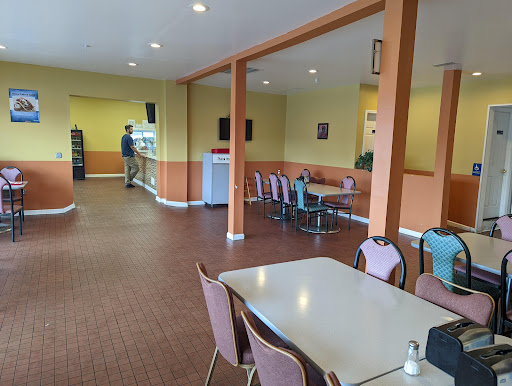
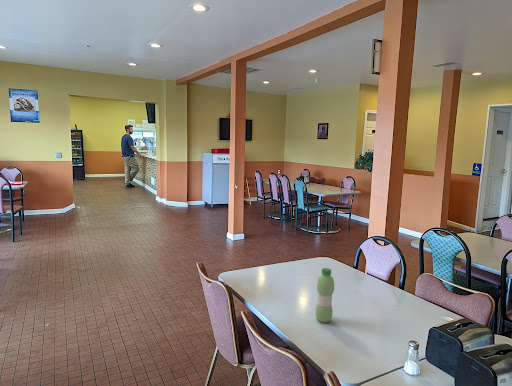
+ water bottle (325, 295)
